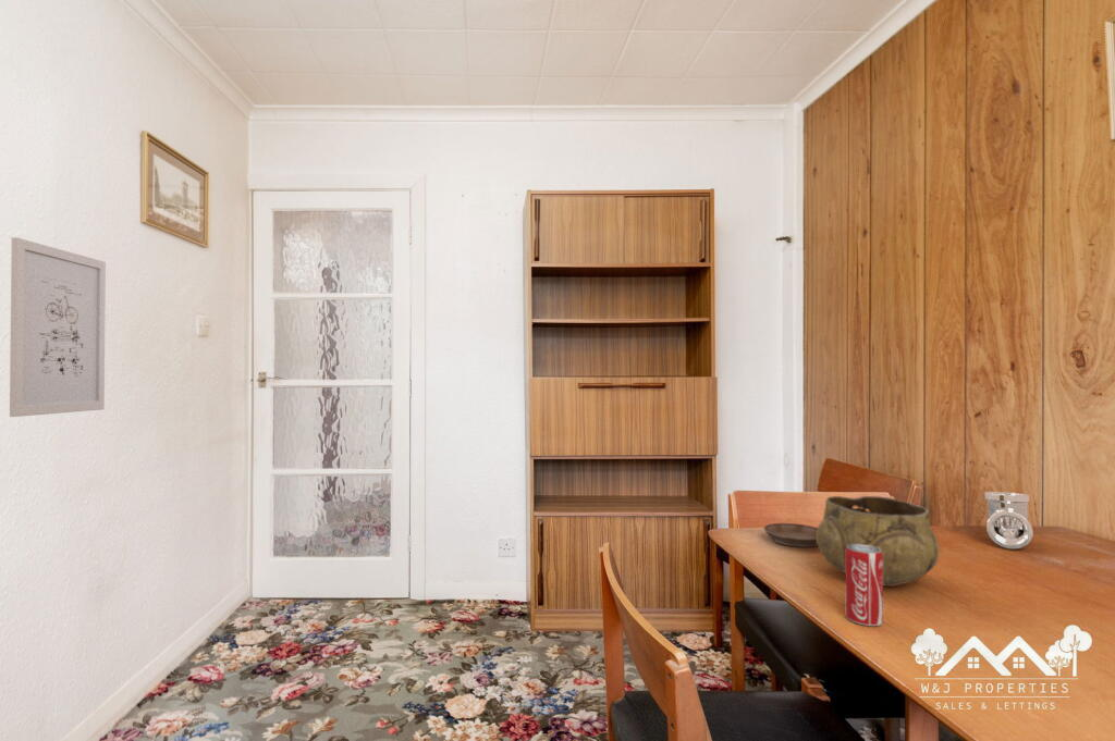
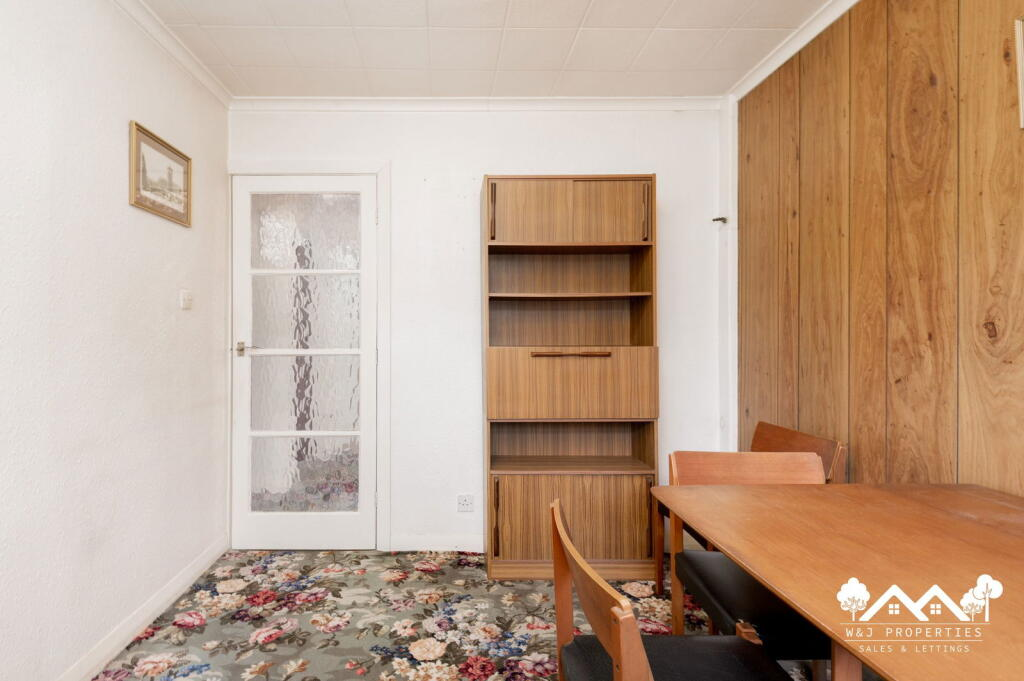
- pipe fitting (1007, 518)
- beverage can (863, 583)
- wall art (62, 331)
- decorative bowl (875, 541)
- saucer (795, 535)
